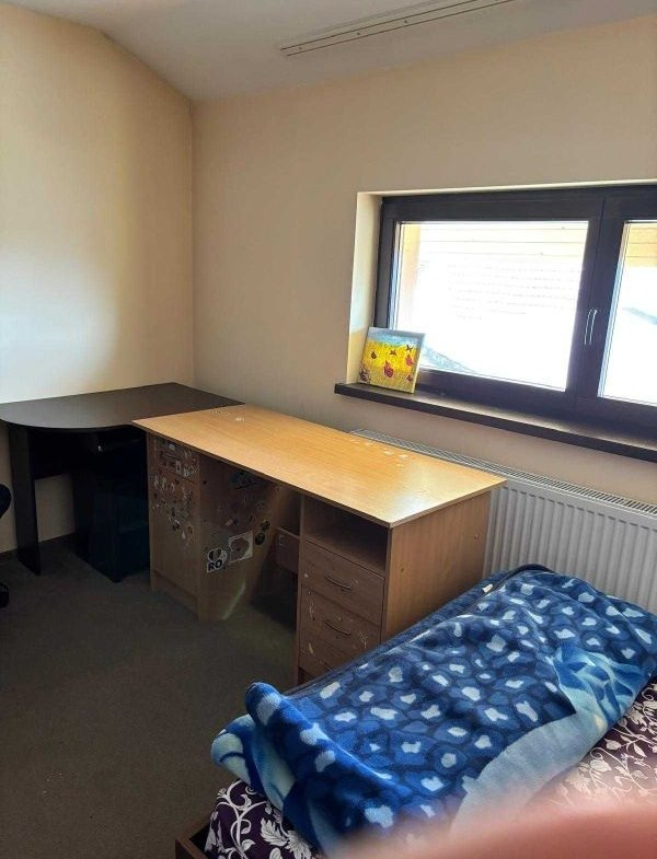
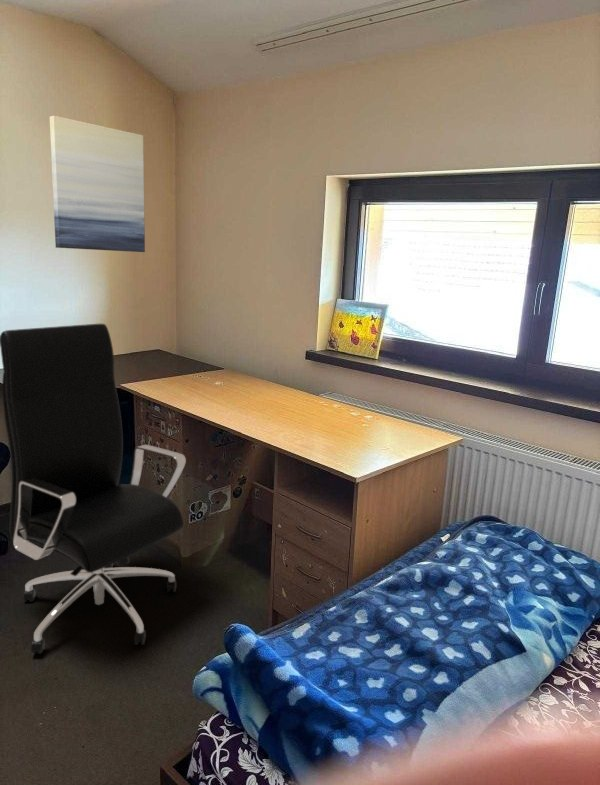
+ office chair (93, 479)
+ wall art (100, 189)
